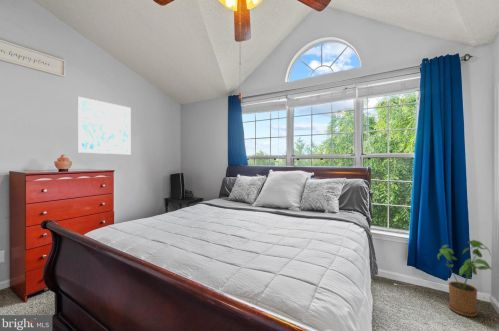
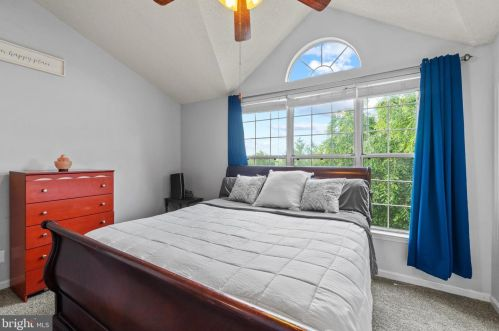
- house plant (466, 276)
- wall art (106, 128)
